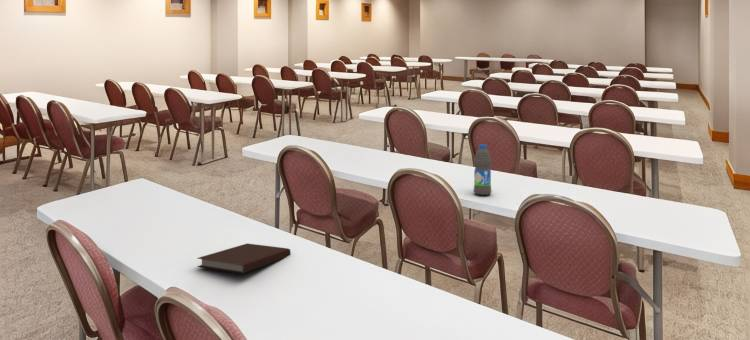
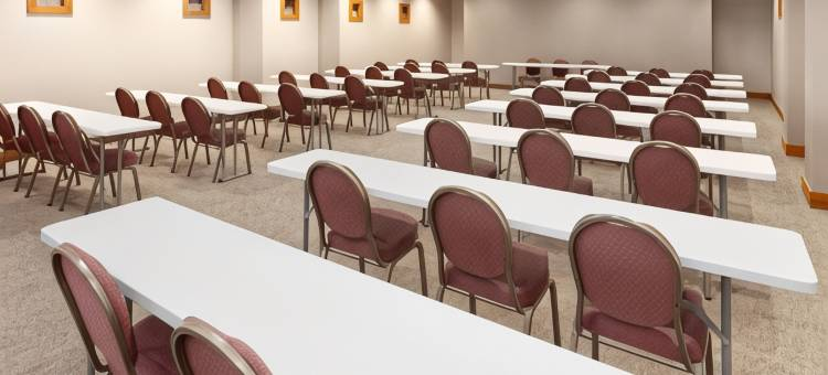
- water bottle (482, 169)
- notebook (245, 257)
